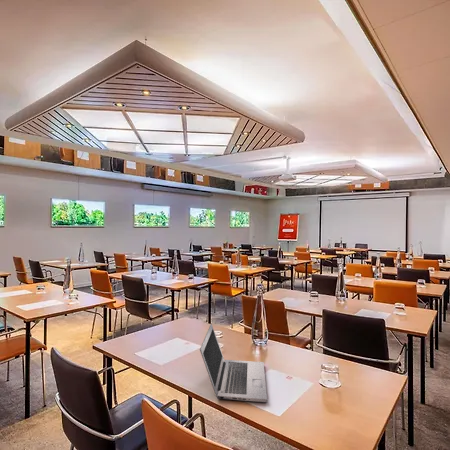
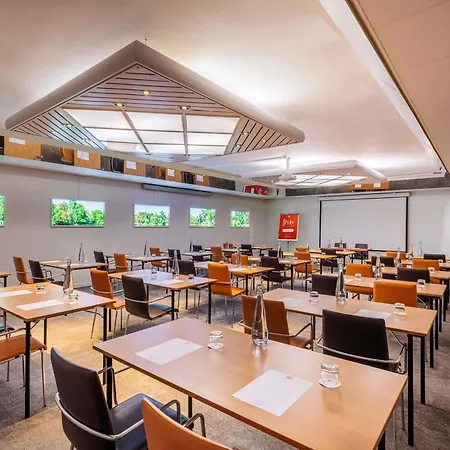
- laptop (235, 360)
